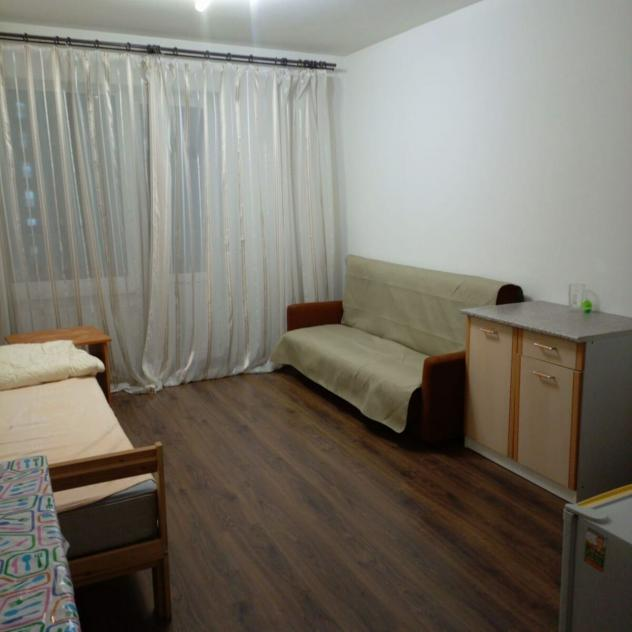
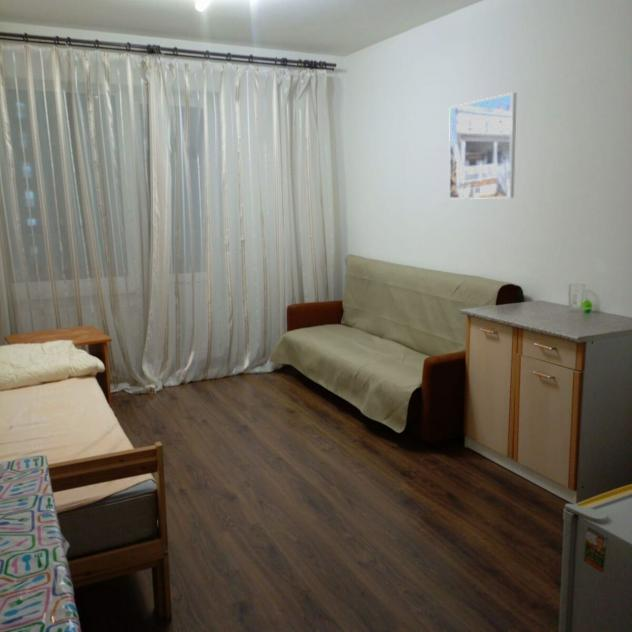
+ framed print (480, 150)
